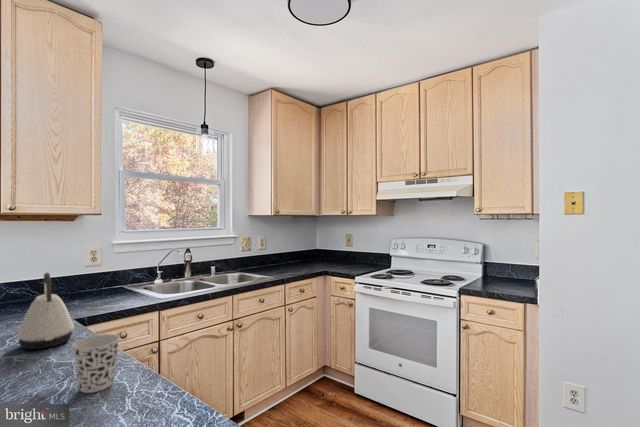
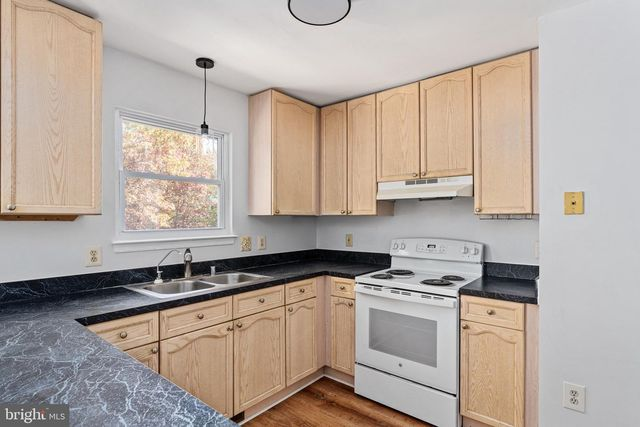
- cup (96, 363)
- kettle (46, 307)
